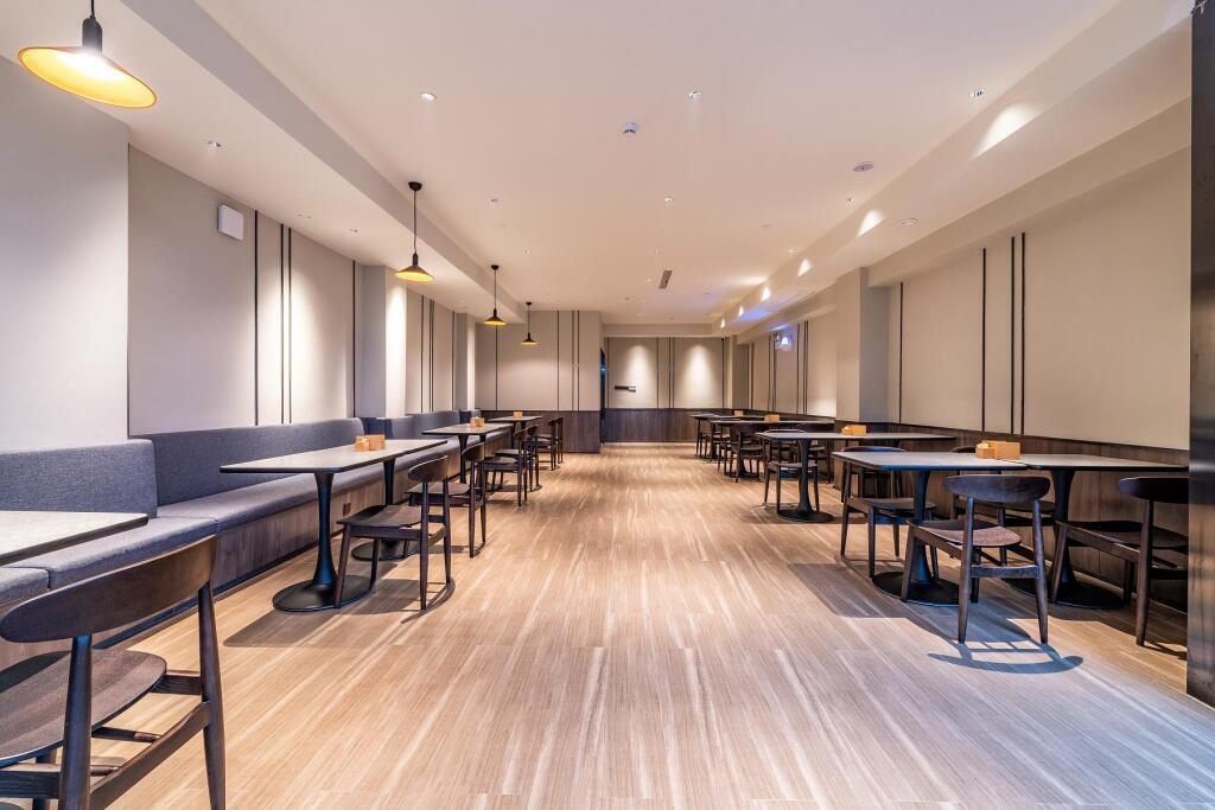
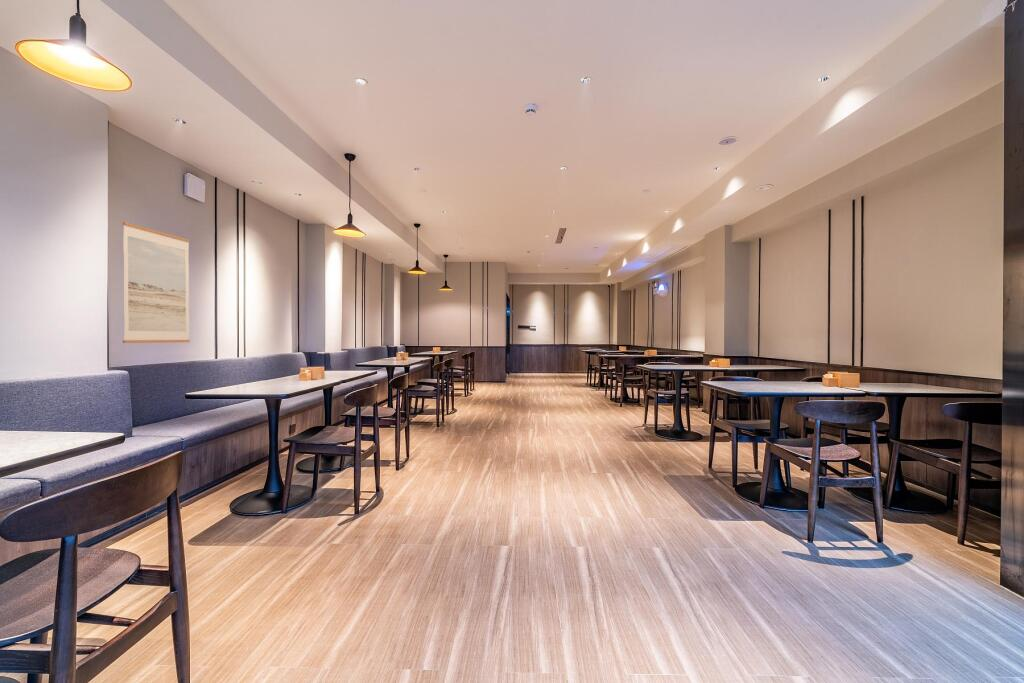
+ wall art (159, 287)
